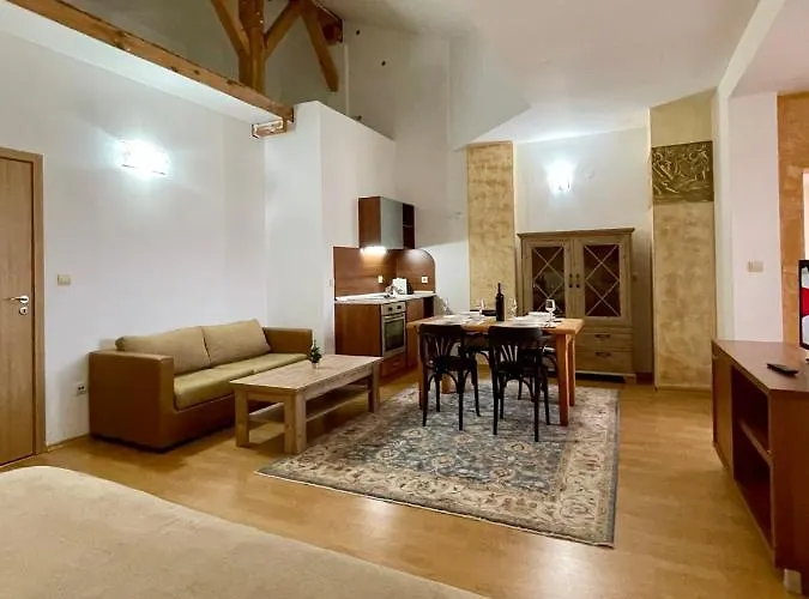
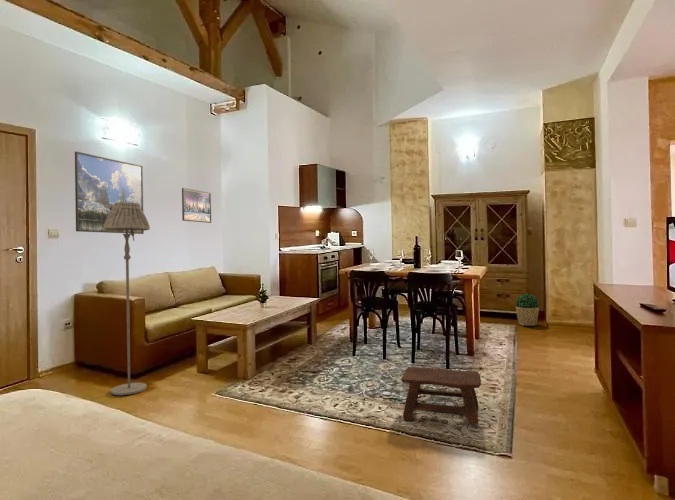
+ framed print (111, 196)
+ floor lamp (128, 296)
+ stool (441, 393)
+ potted plant (527, 309)
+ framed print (197, 206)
